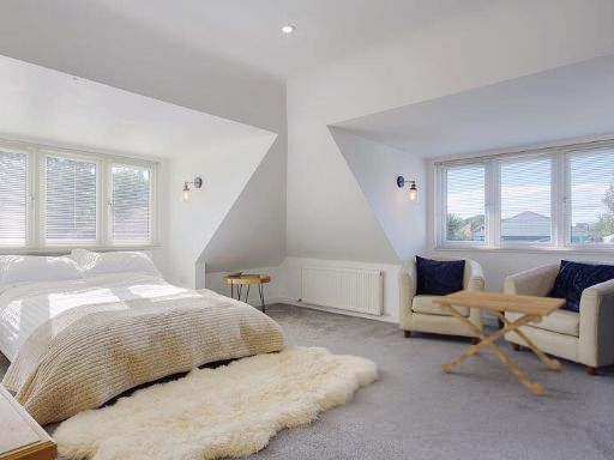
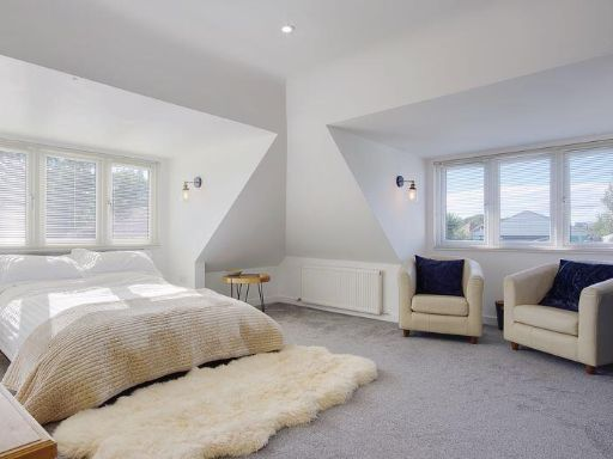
- side table (499, 334)
